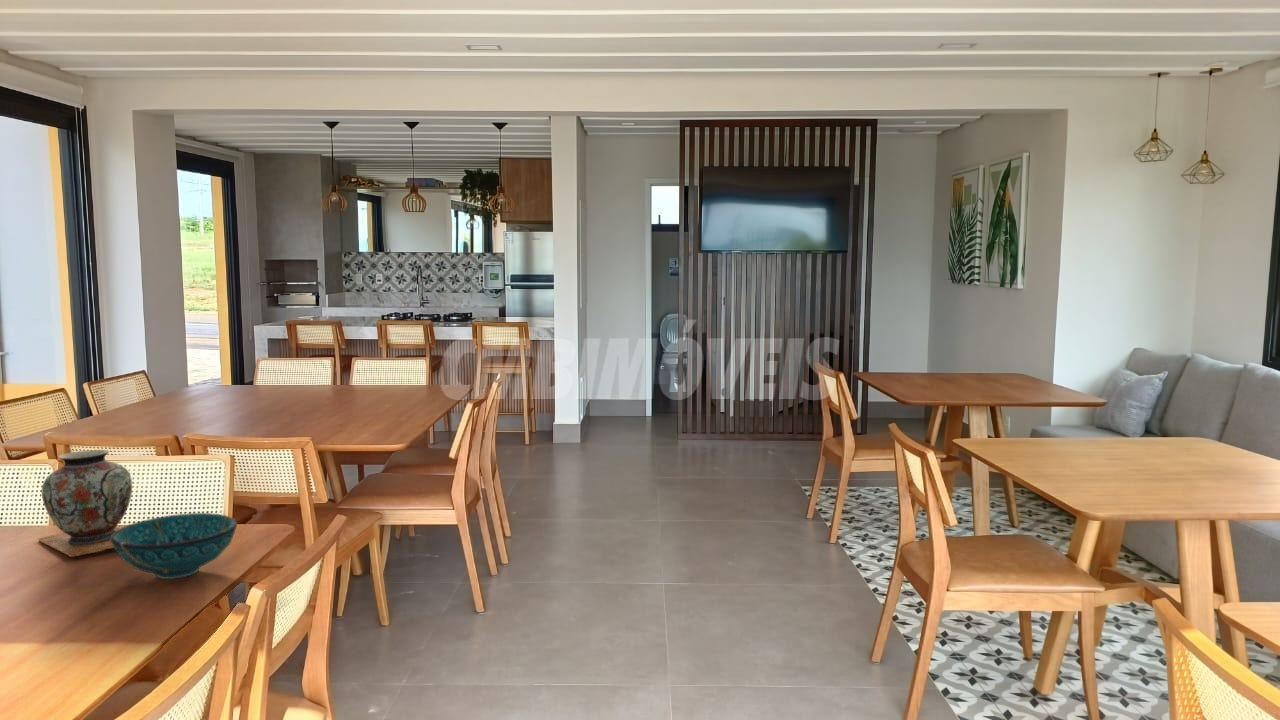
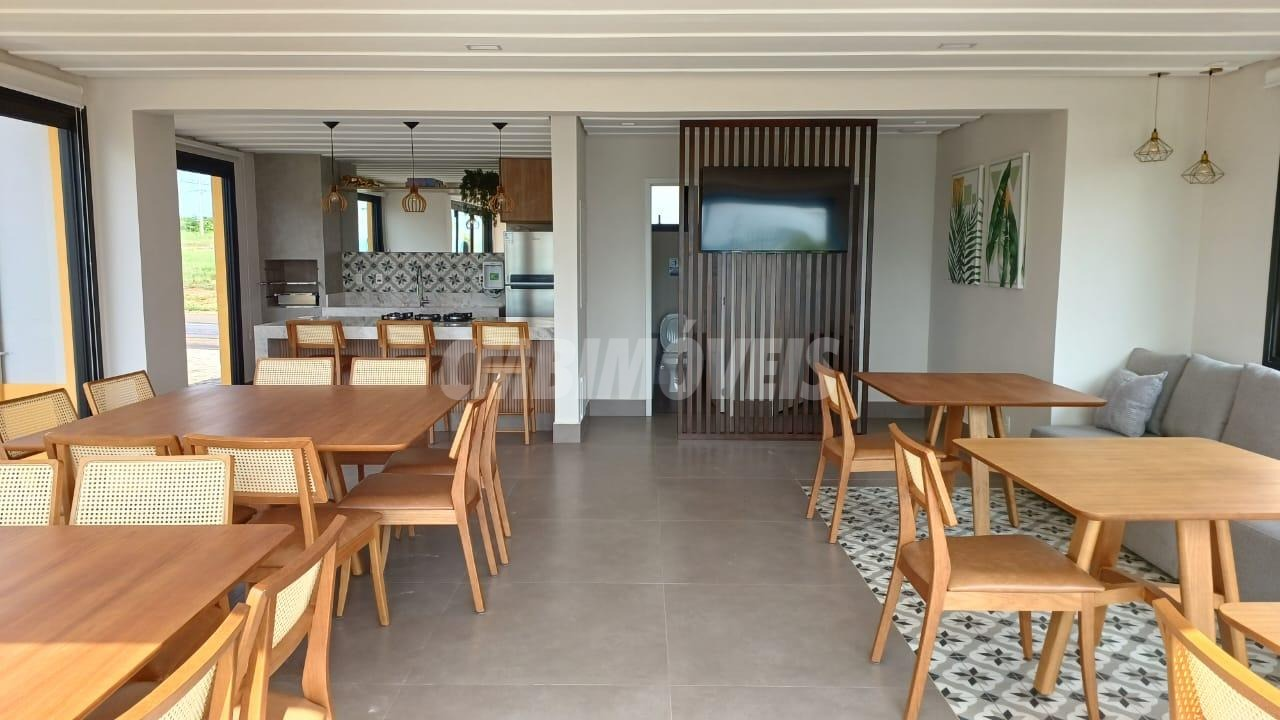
- decorative vase (88, 496)
- decorative bowl (176, 550)
